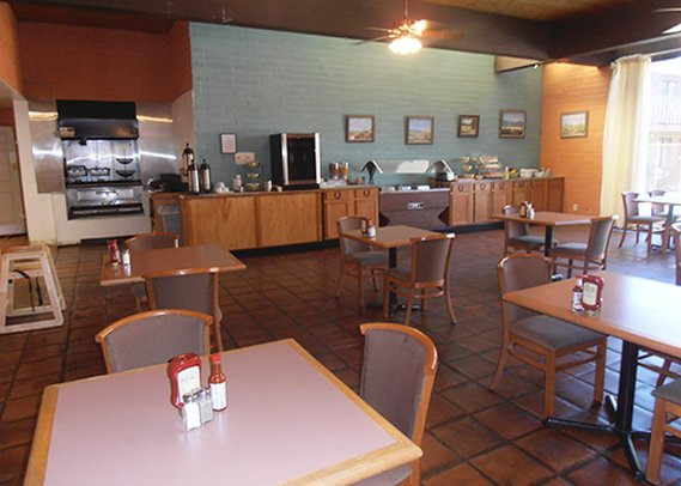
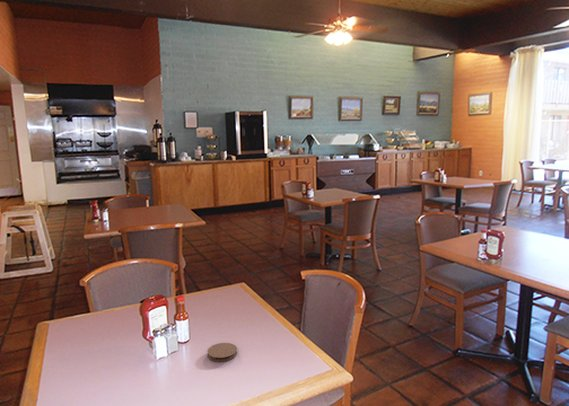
+ coaster (222, 351)
